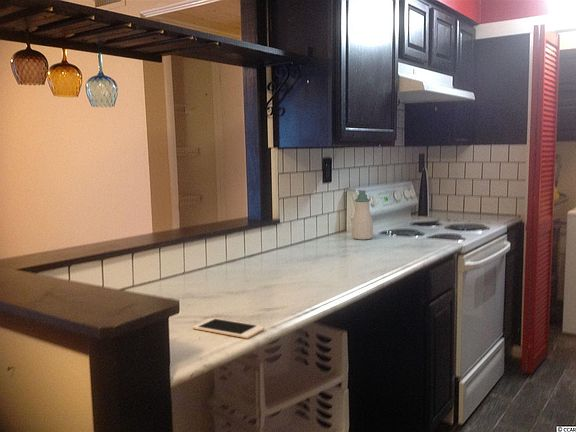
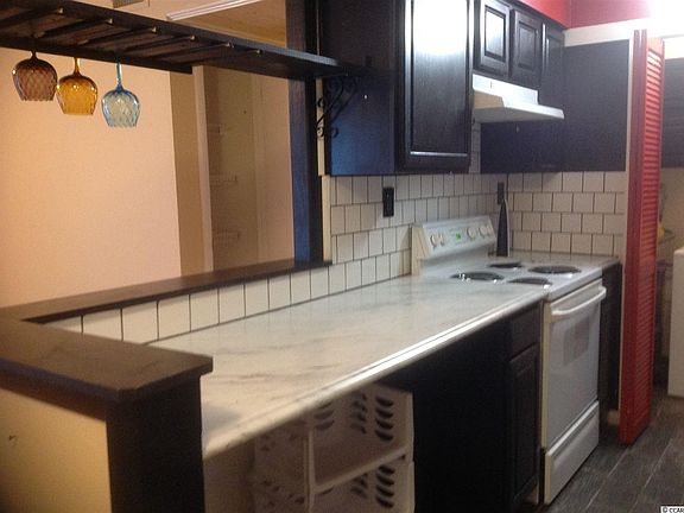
- soap bottle (362, 214)
- cell phone (228, 327)
